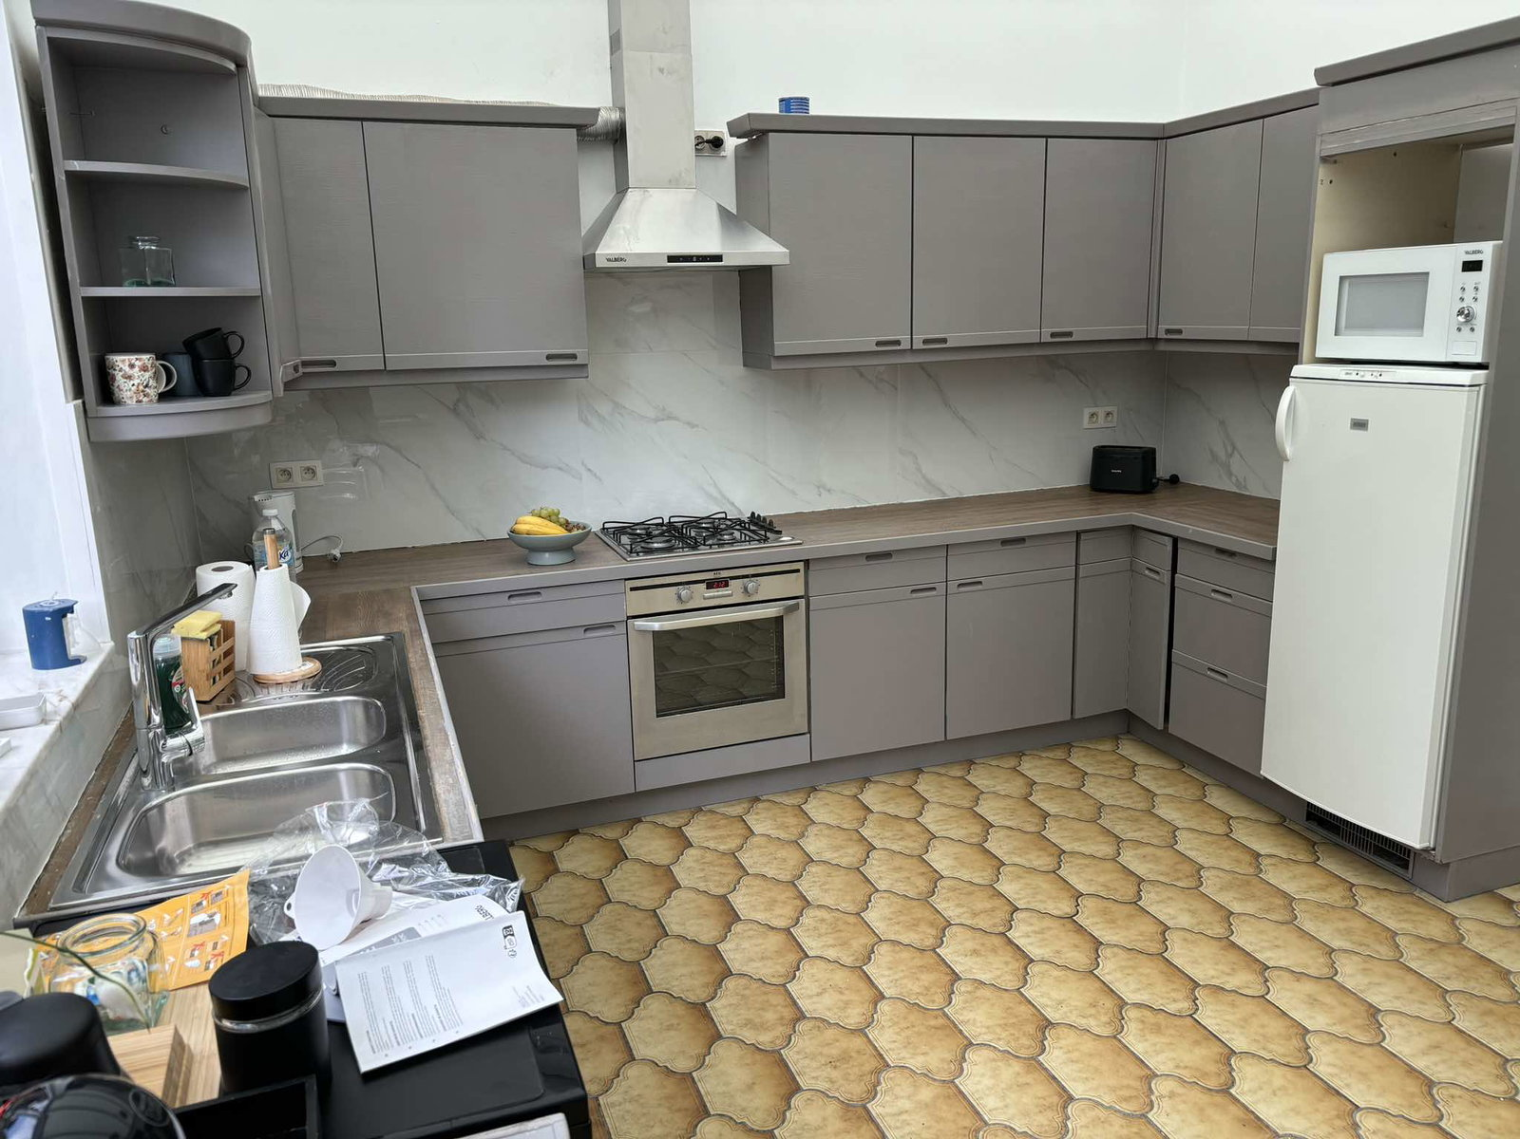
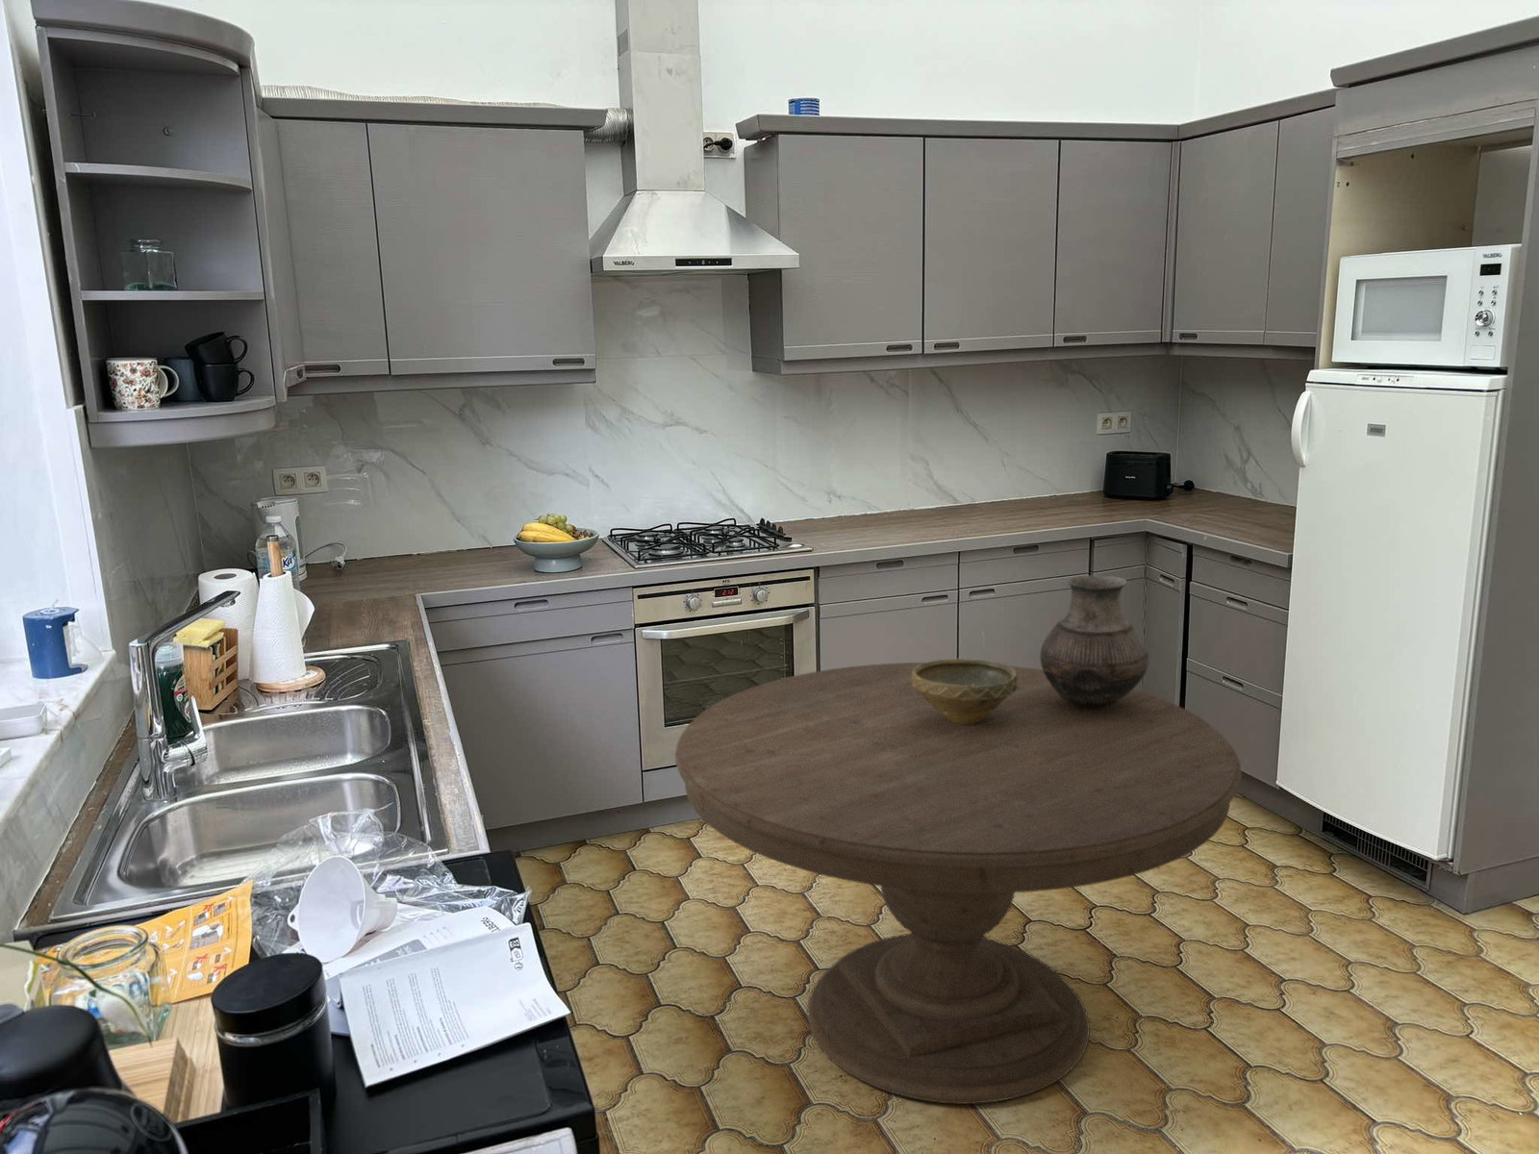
+ bowl (963, 695)
+ vase (1093, 641)
+ dining table (946, 879)
